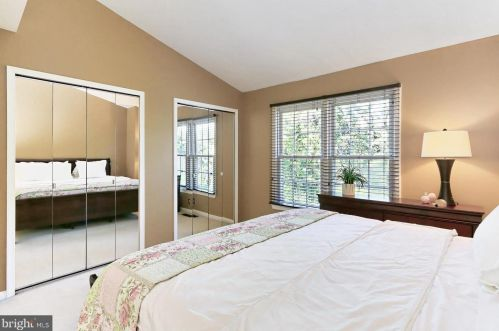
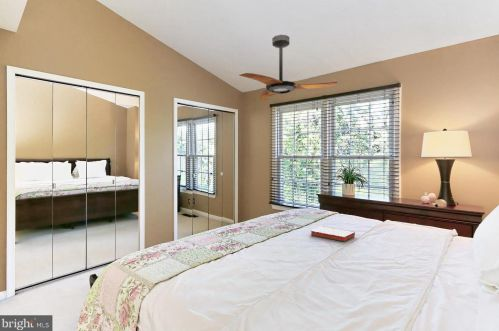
+ ceiling fan (282, 65)
+ hardback book (332, 233)
